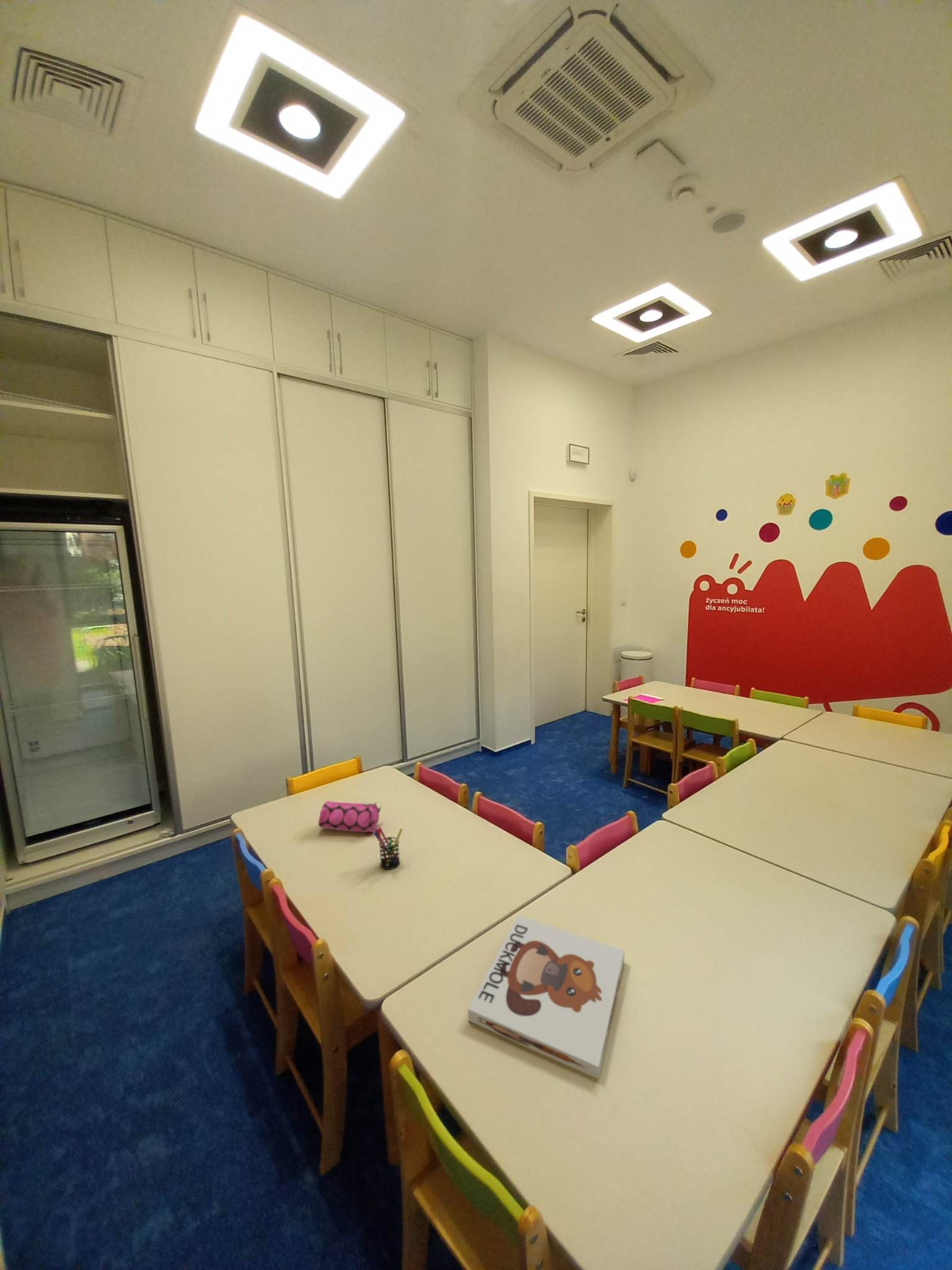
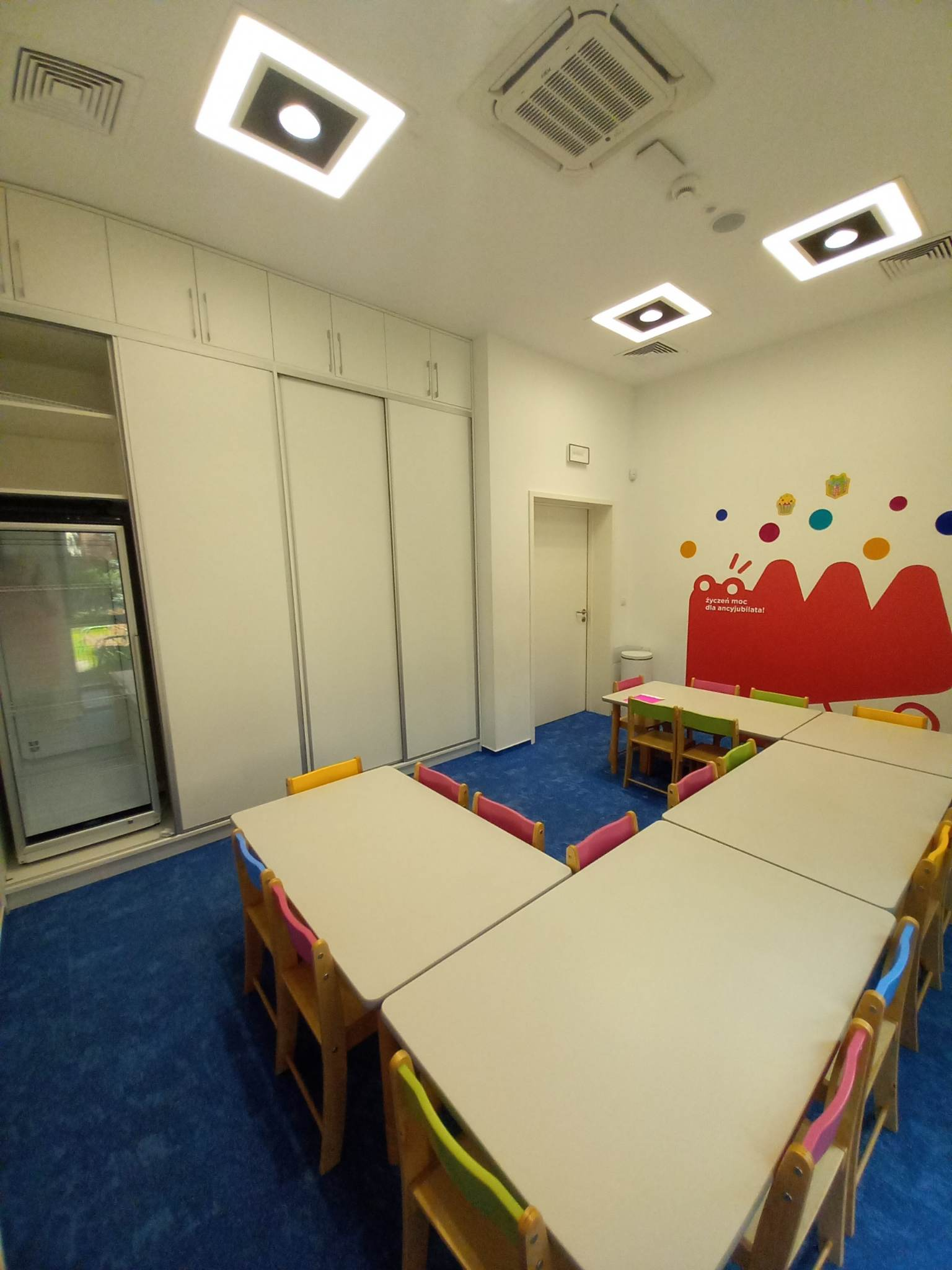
- board game (551, 983)
- pen holder (388, 846)
- pencil case (349, 815)
